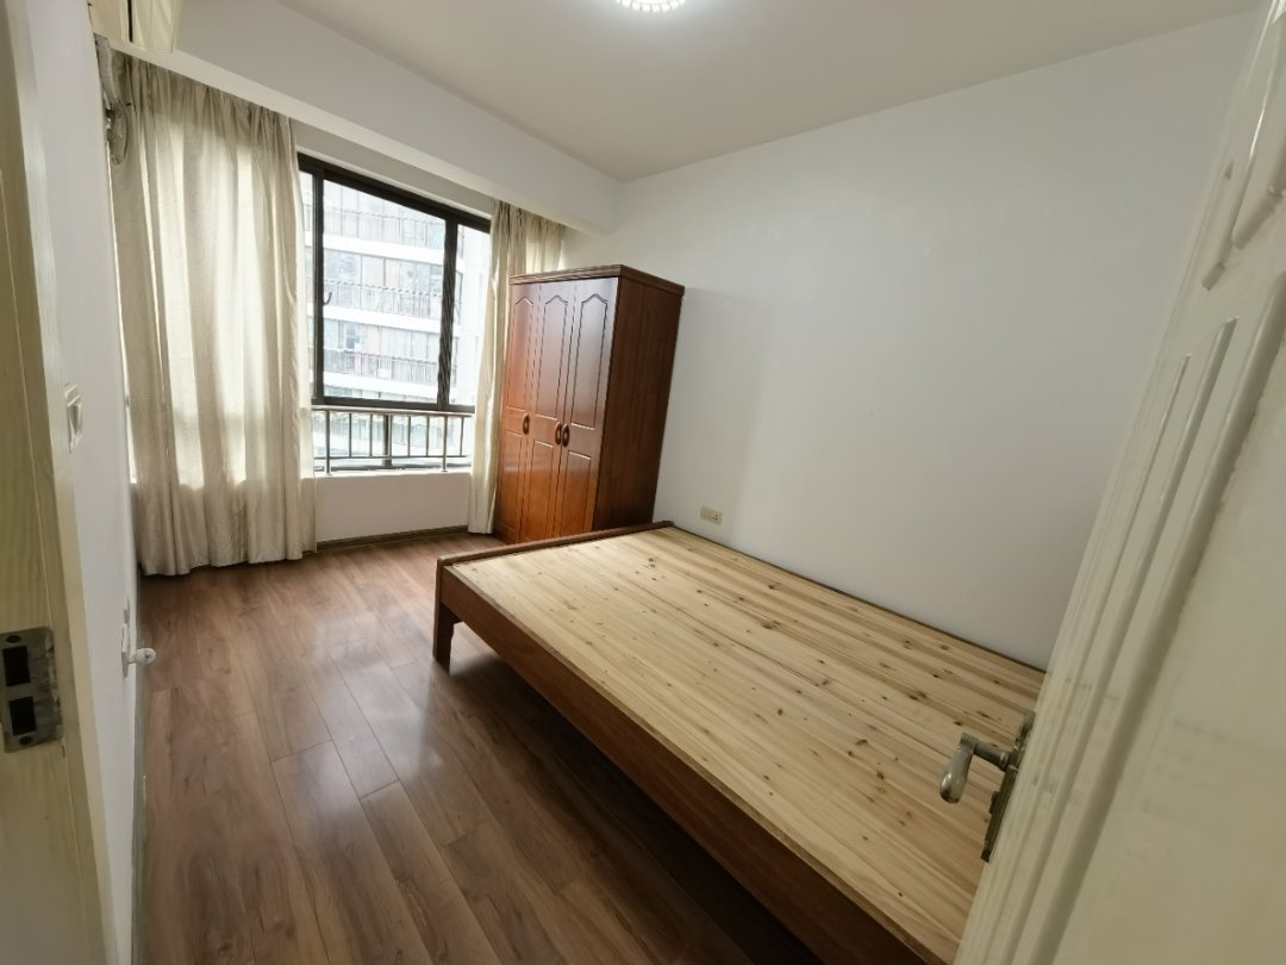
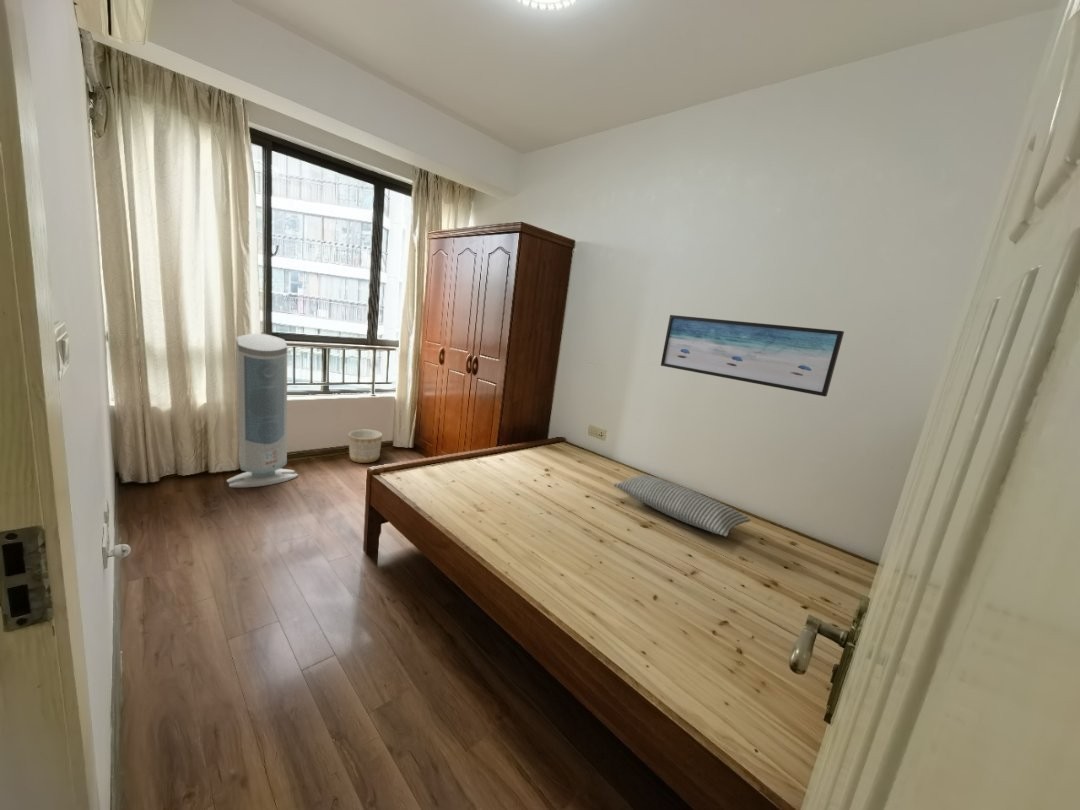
+ wall art (739, 351)
+ planter (365, 446)
+ air purifier (262, 409)
+ pillow (677, 501)
